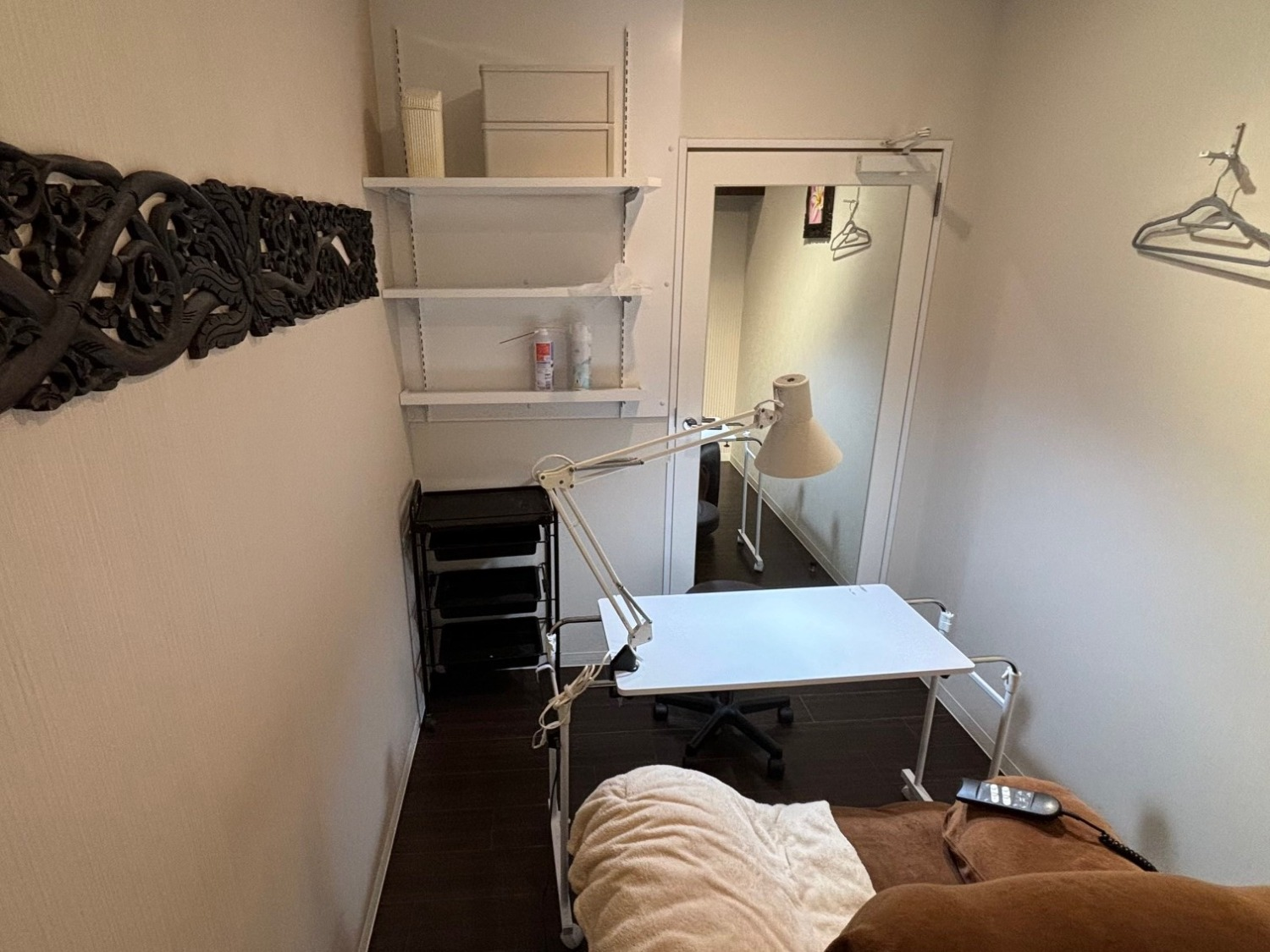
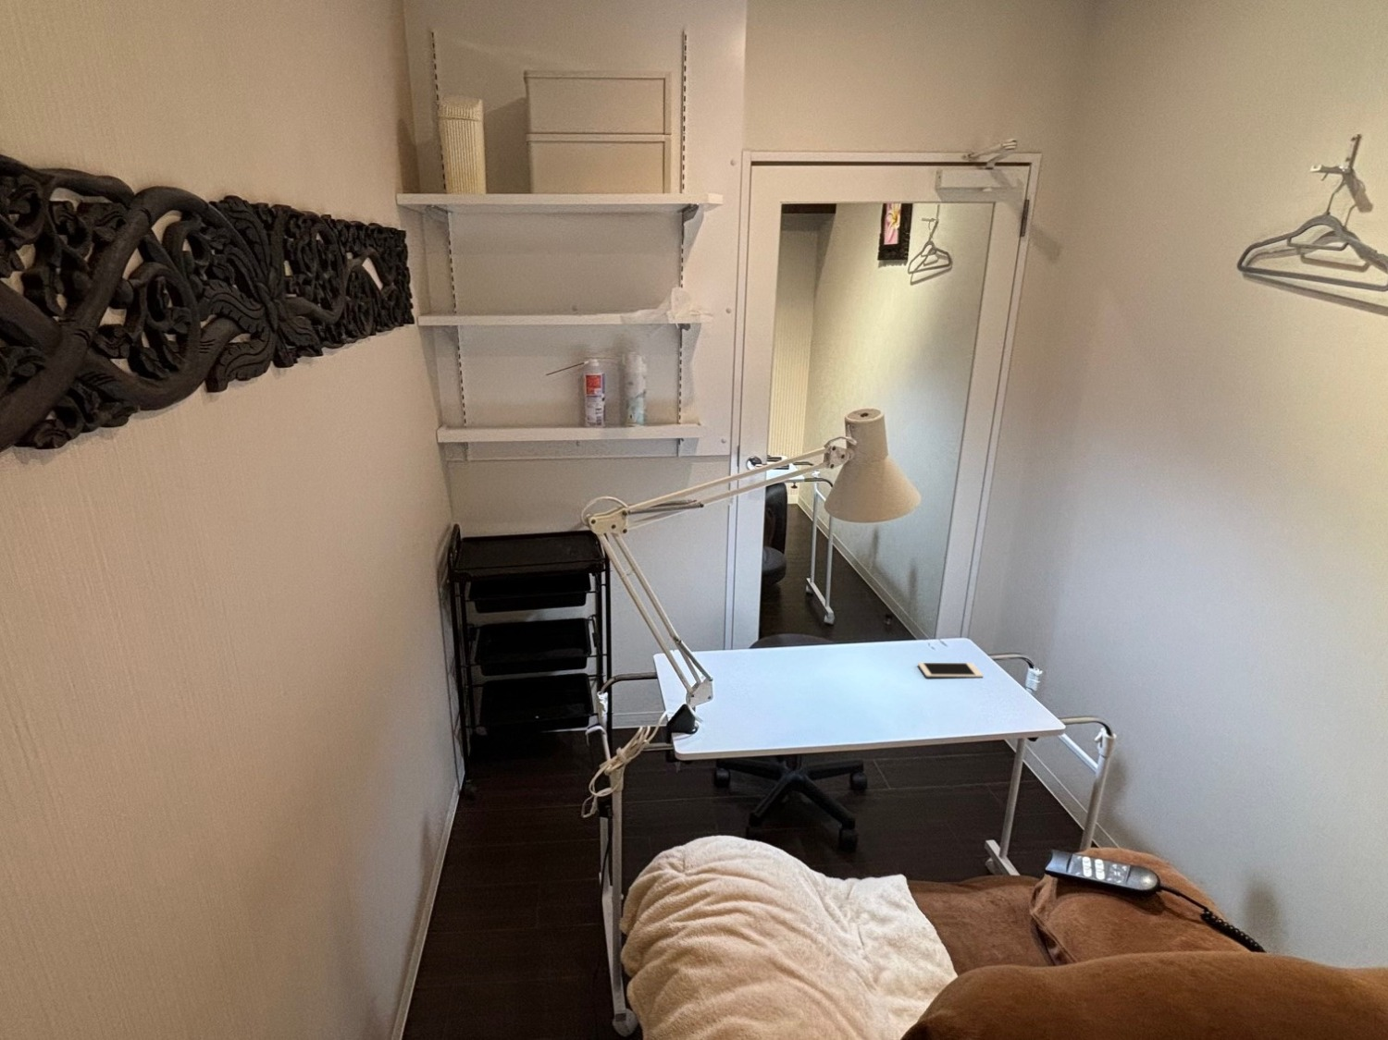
+ cell phone (950, 670)
